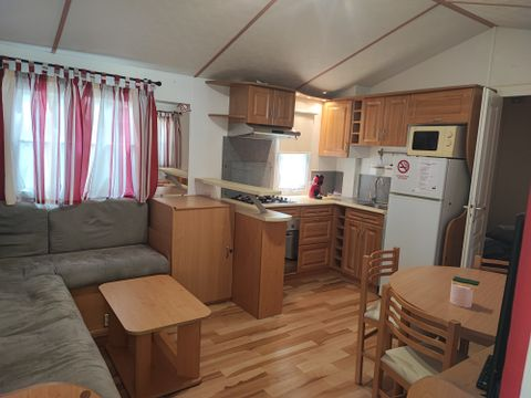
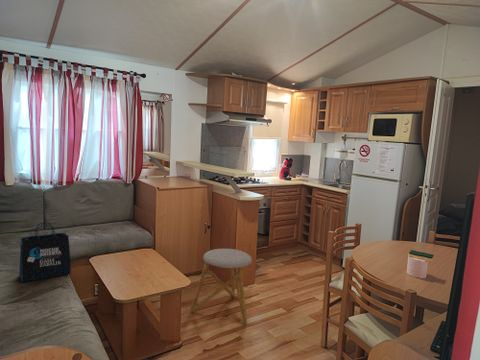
+ stool (221, 282)
+ tote bag (45, 249)
